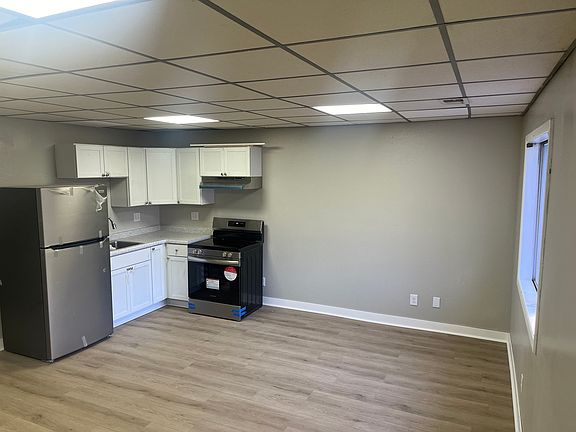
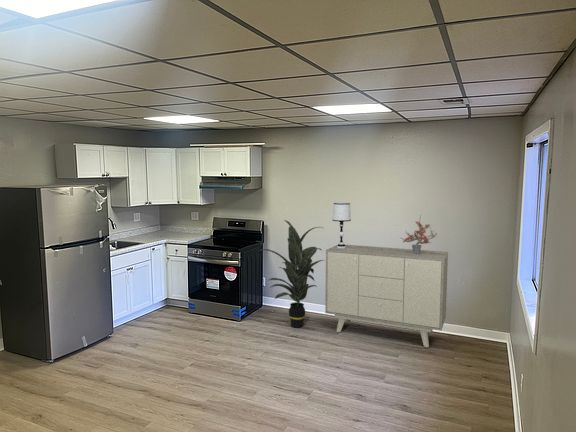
+ potted plant (419, 234)
+ table lamp (341, 225)
+ sideboard (384, 292)
+ indoor plant (294, 272)
